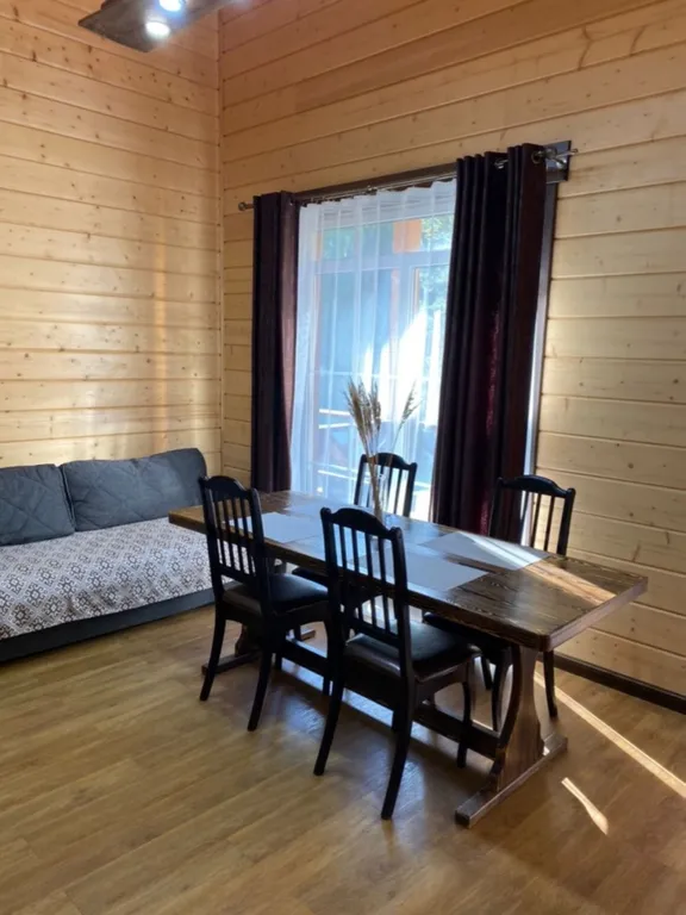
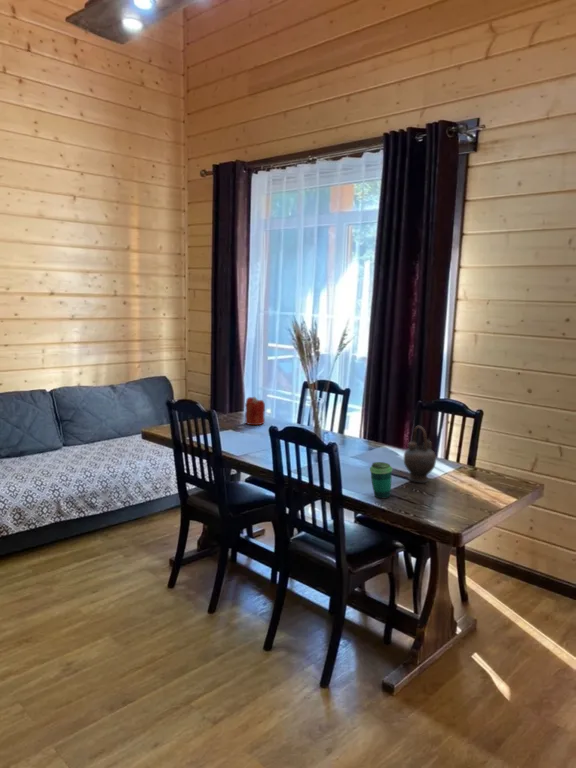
+ candle (254, 409)
+ teapot (418, 452)
+ cup (380, 480)
